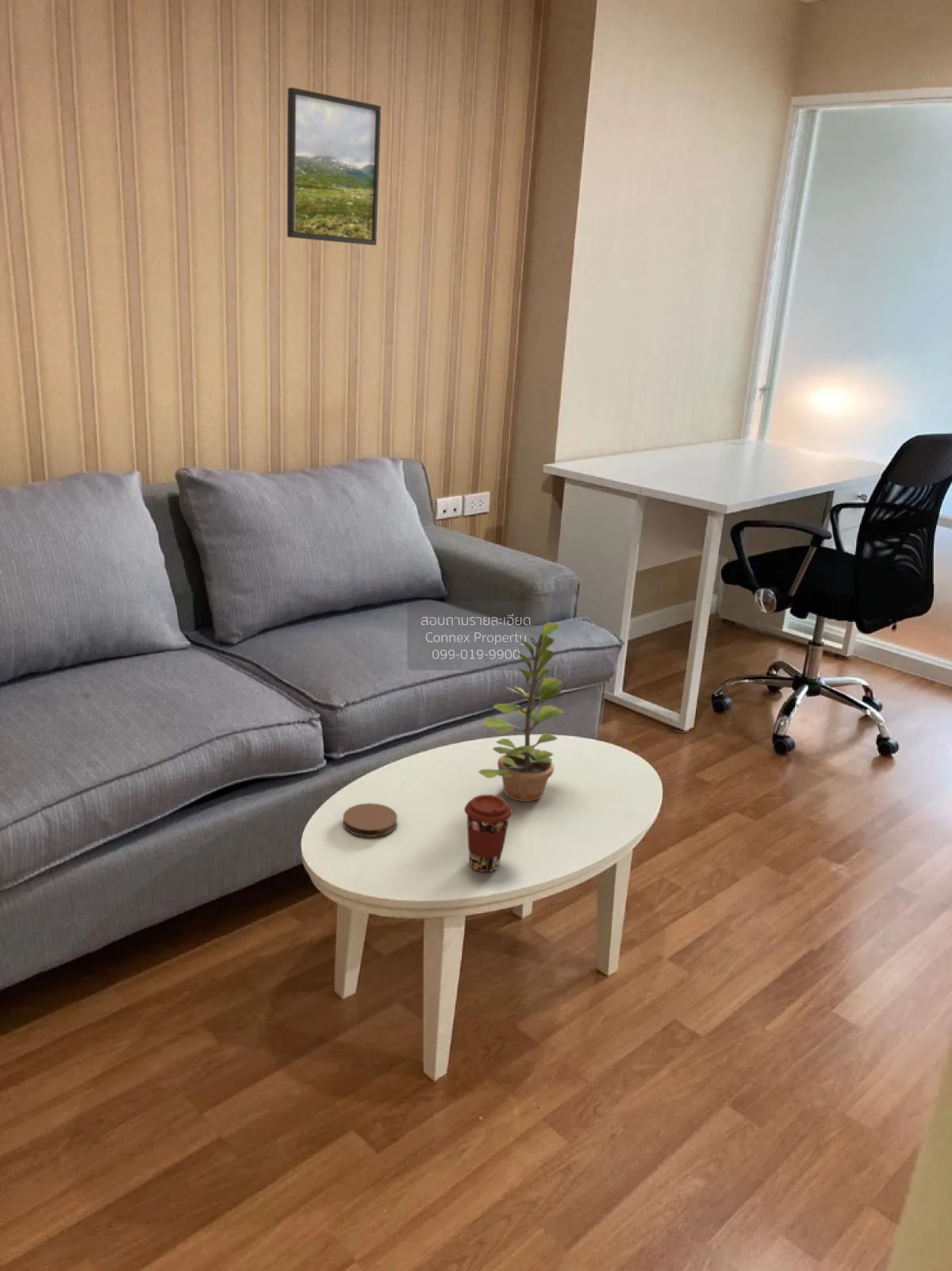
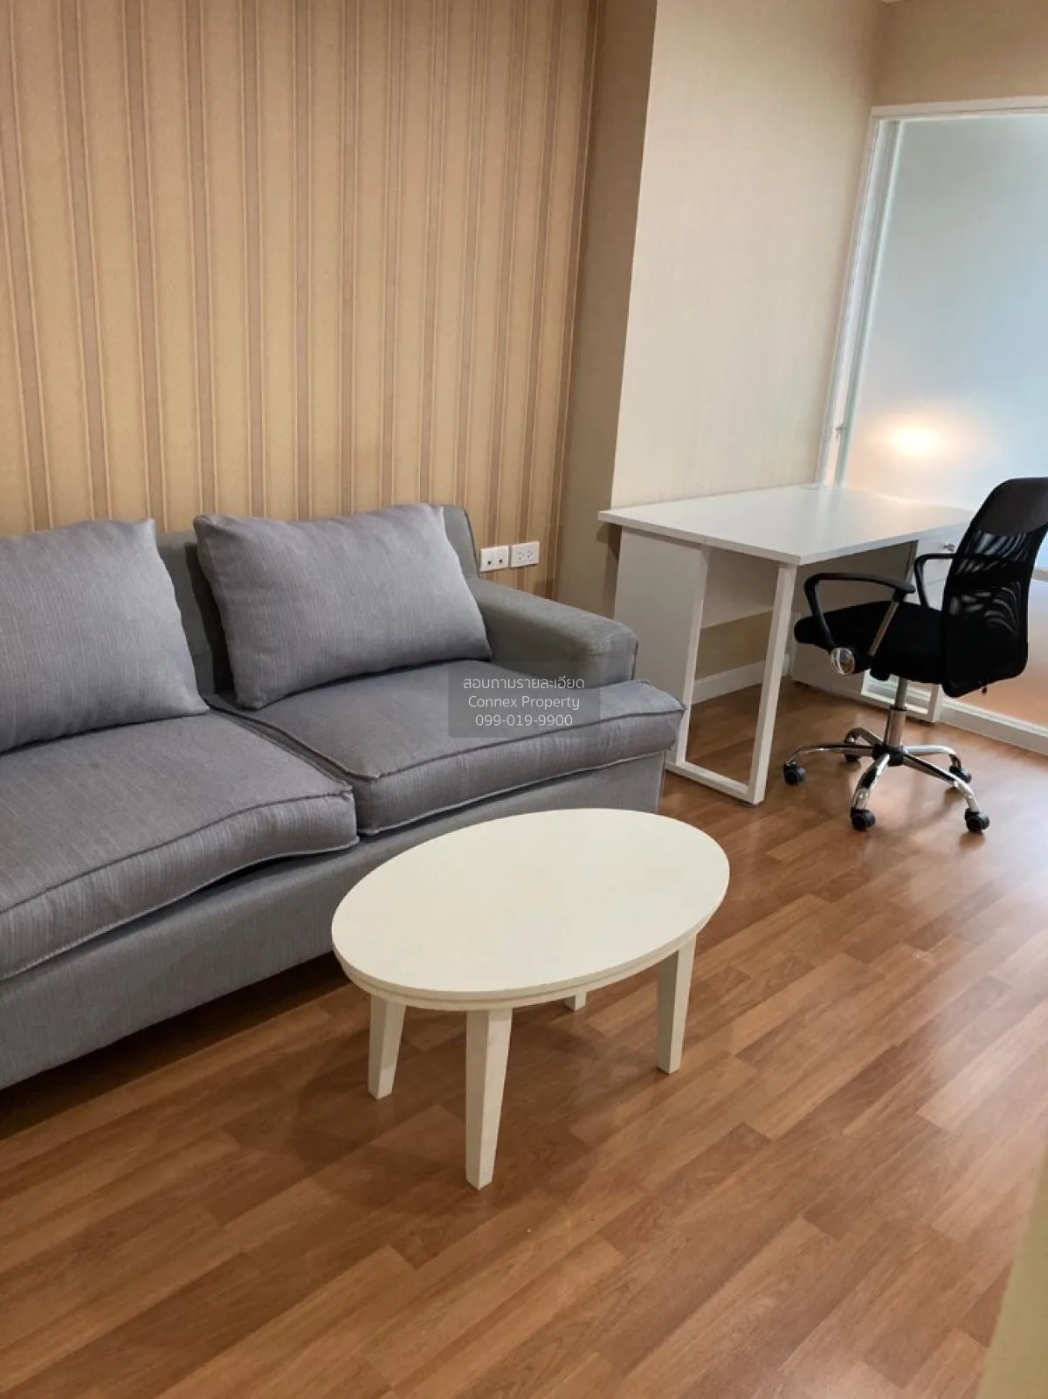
- coaster (370, 820)
- plant (524, 713)
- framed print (334, 171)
- coffee cup (486, 834)
